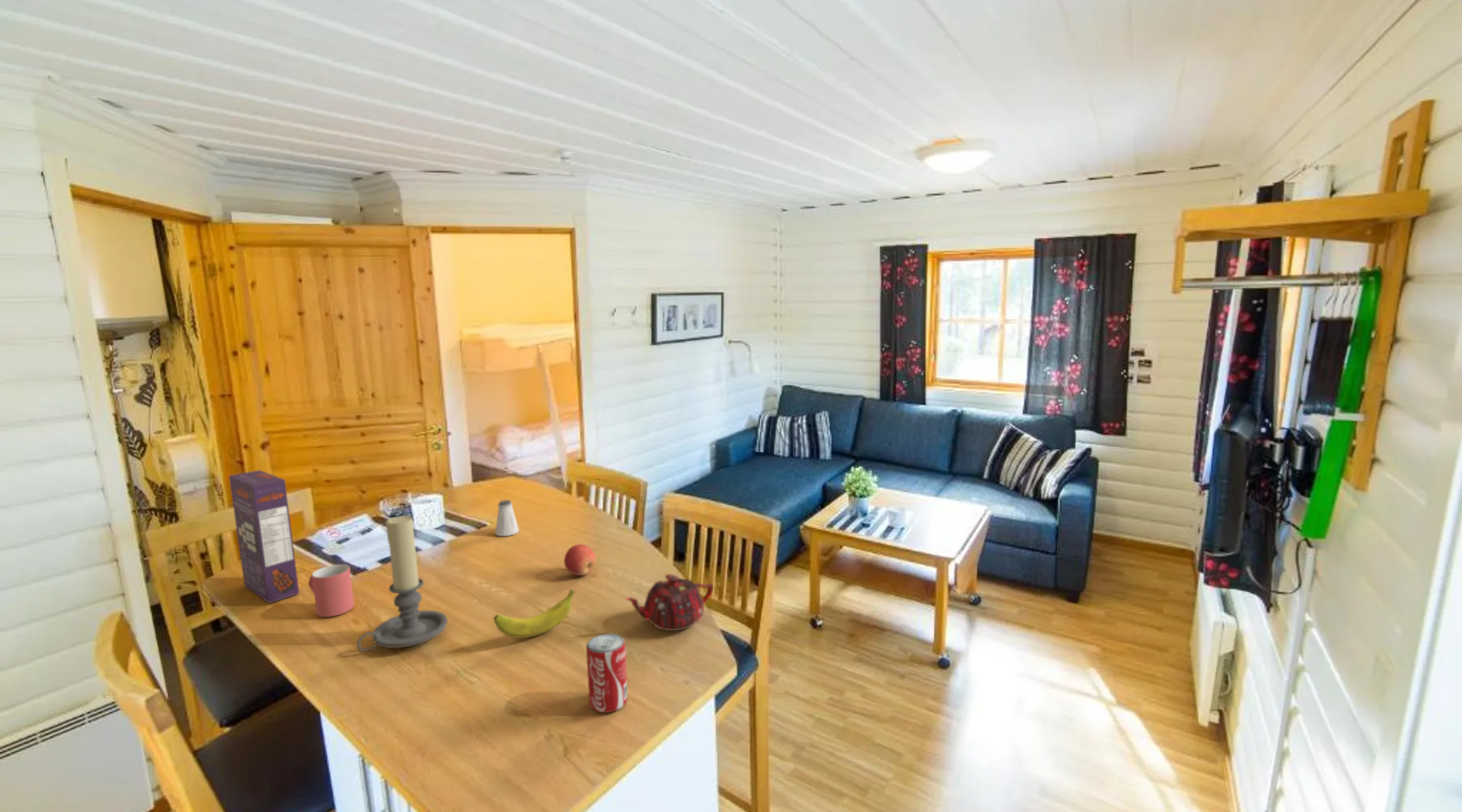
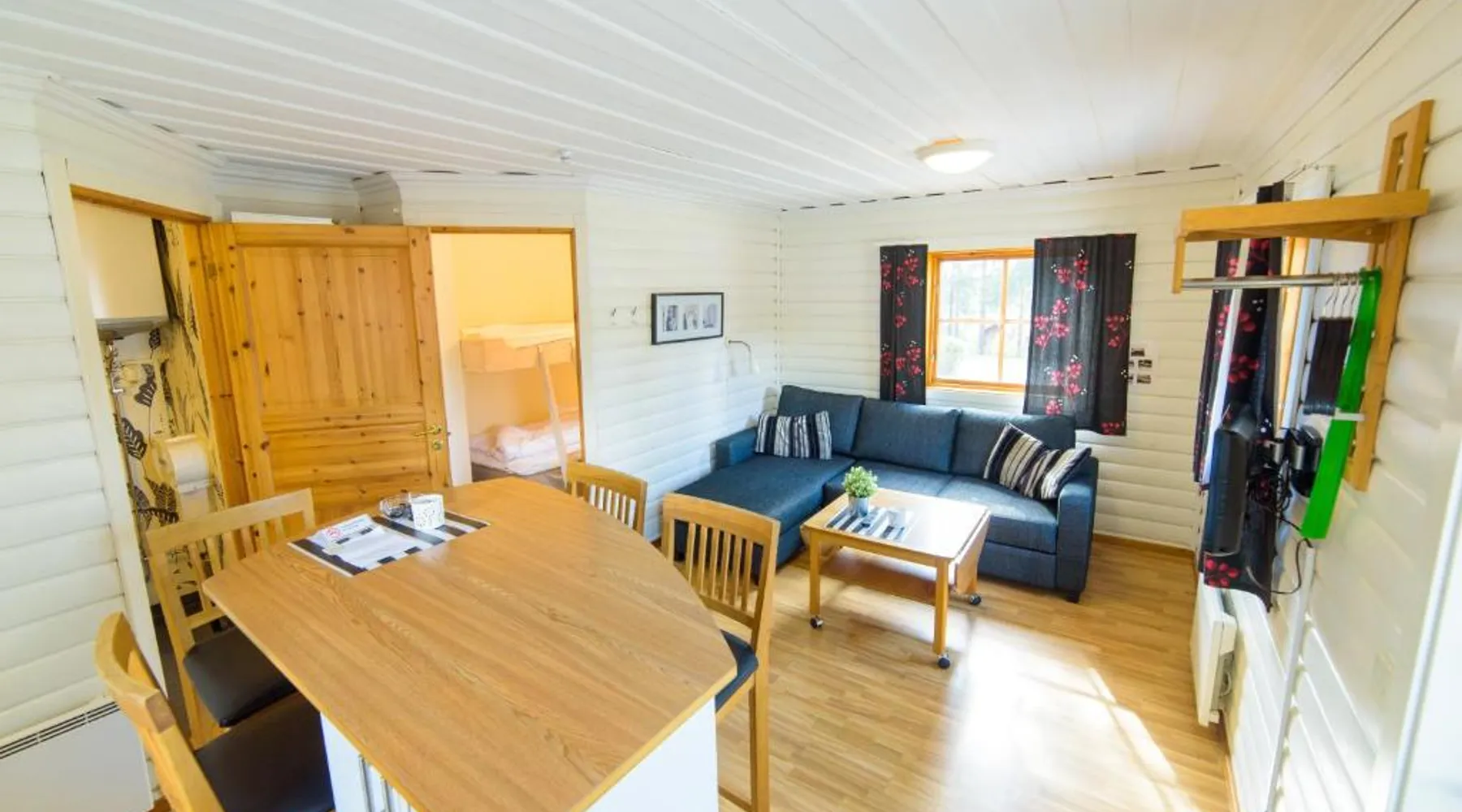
- saltshaker (505, 516)
- banana (537, 617)
- candle holder (397, 579)
- beverage can (607, 672)
- mug (327, 589)
- cereal box (264, 534)
- apple (580, 559)
- teapot (671, 598)
